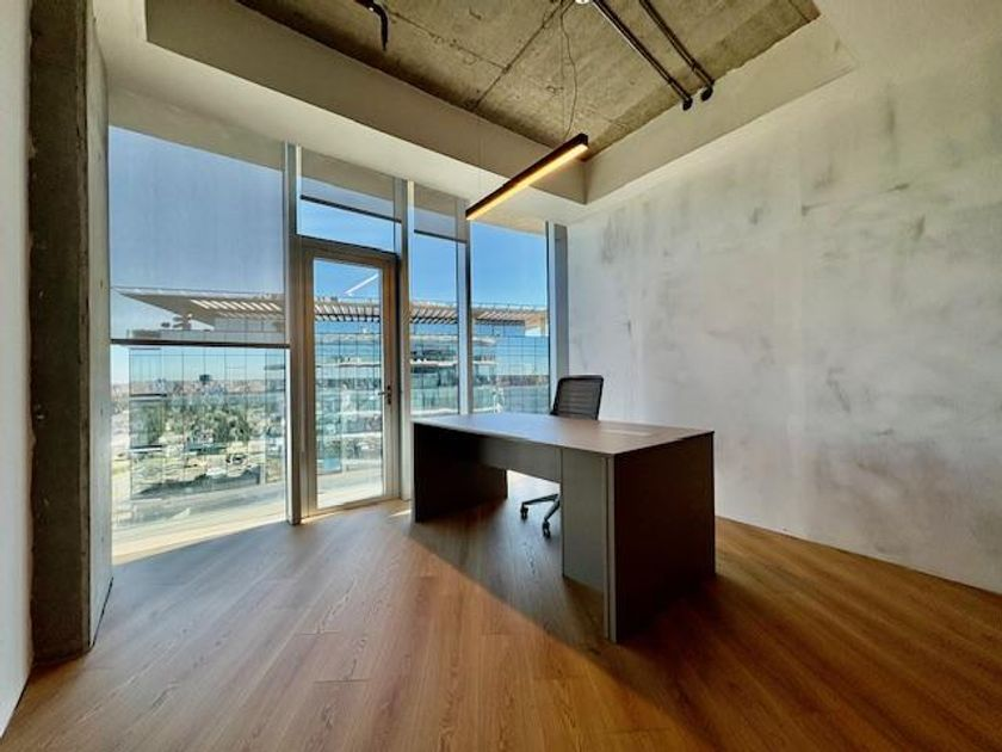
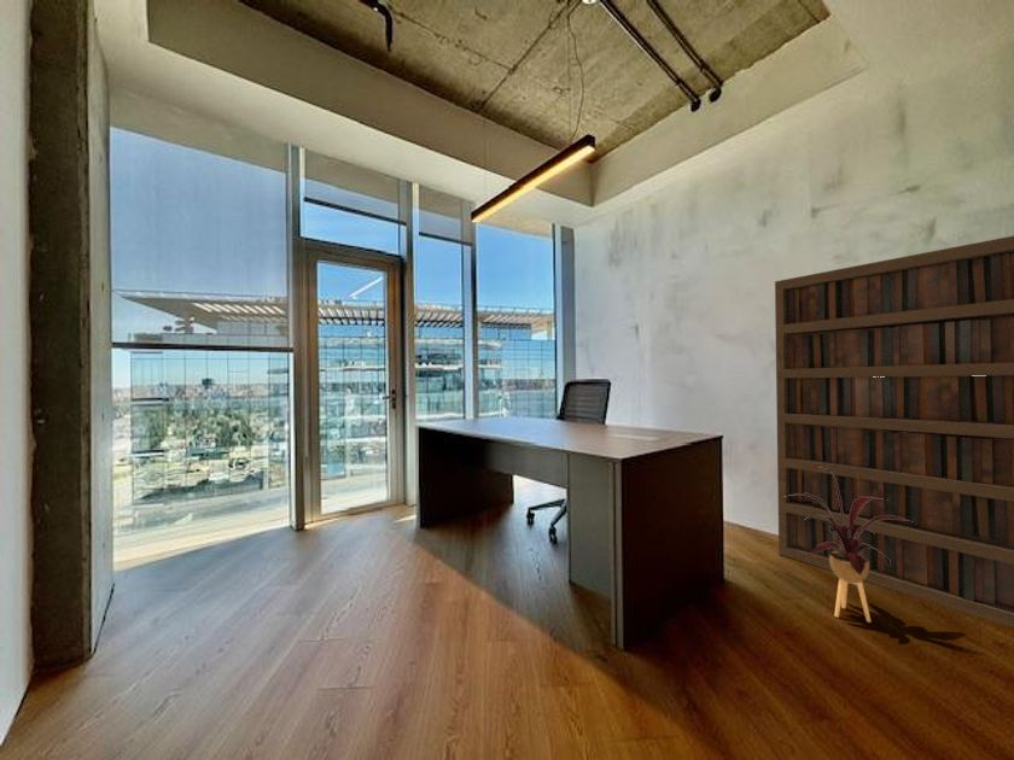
+ house plant (844, 538)
+ bookcase (896, 422)
